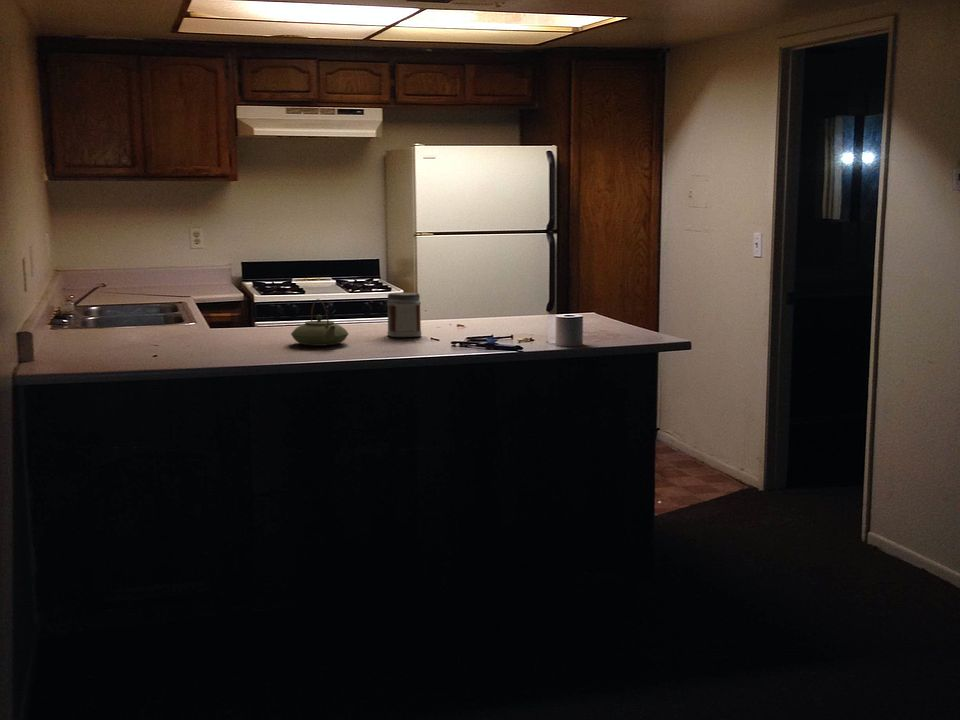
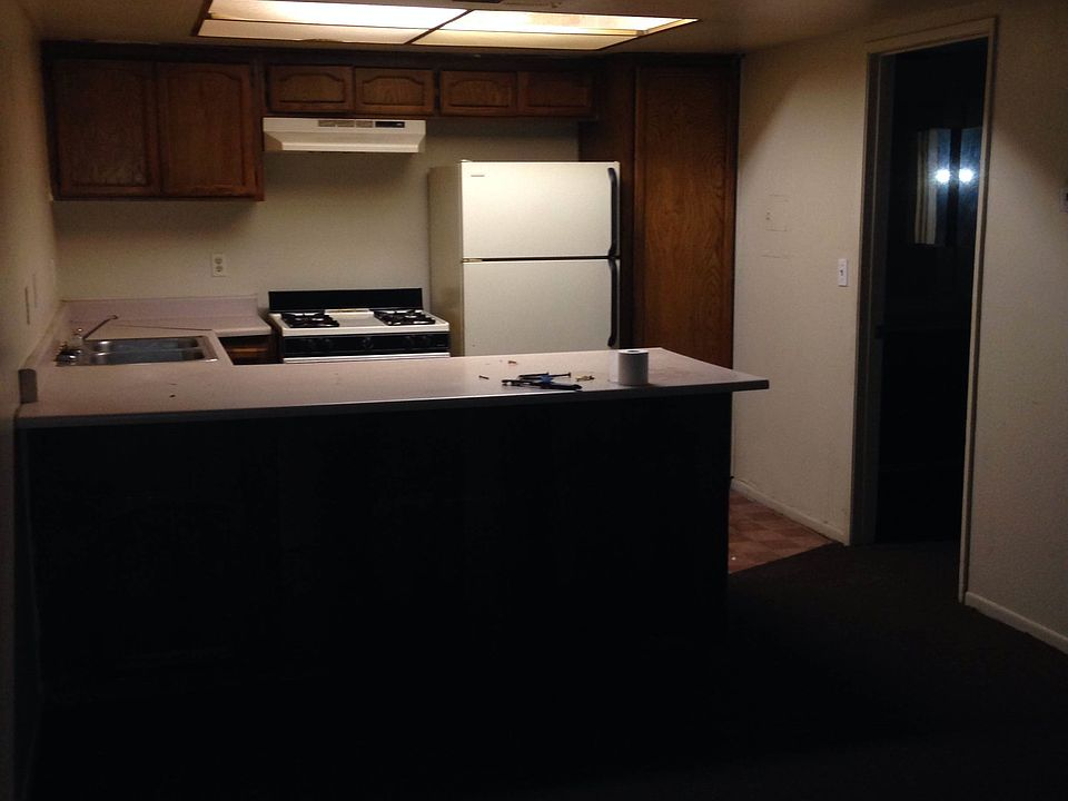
- teapot (320, 322)
- jar (404, 314)
